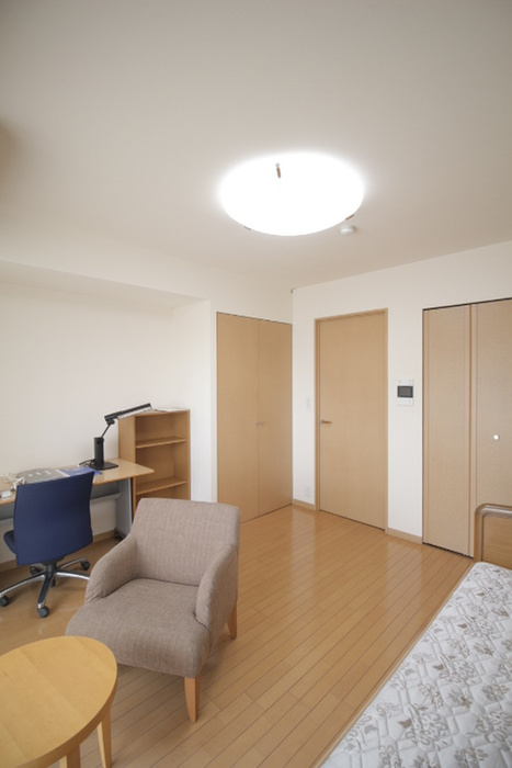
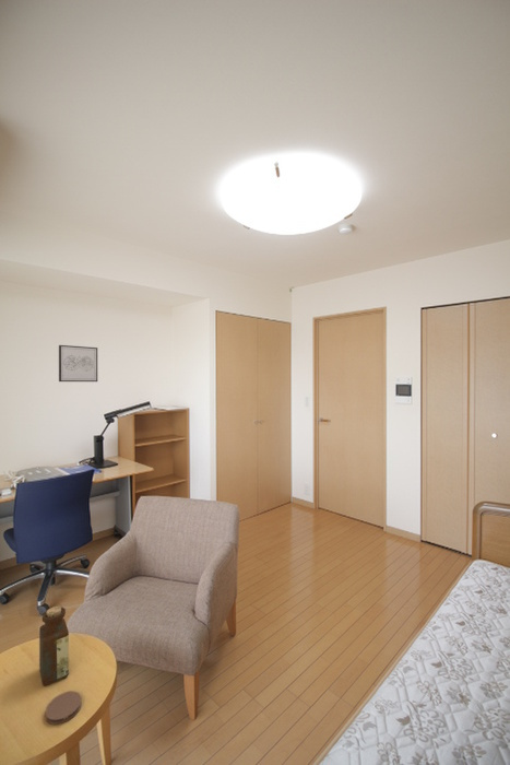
+ coaster (63, 706)
+ wall art (79, 364)
+ bottle (54, 642)
